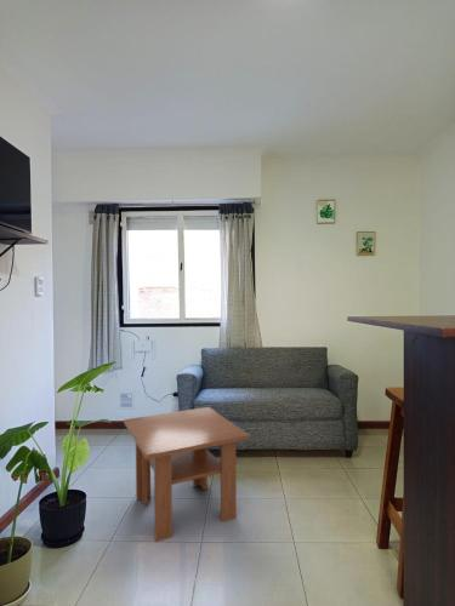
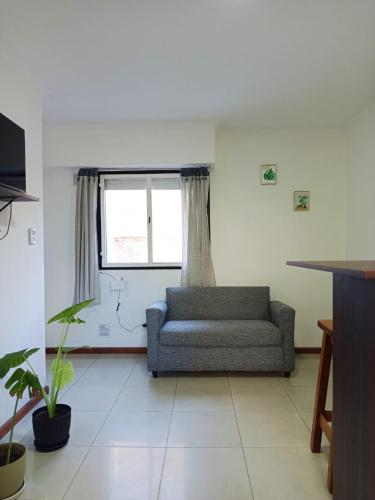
- coffee table (183, 467)
